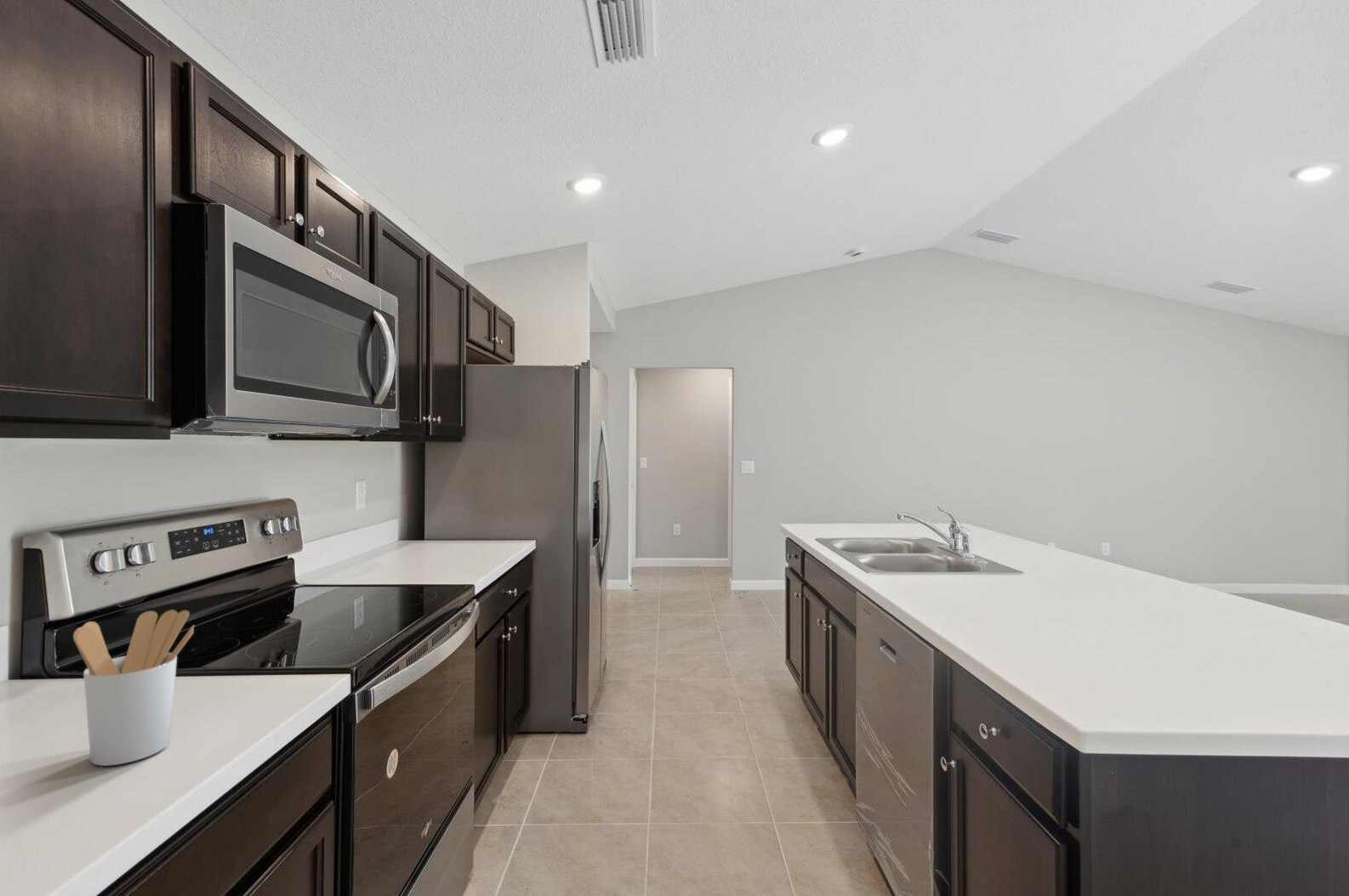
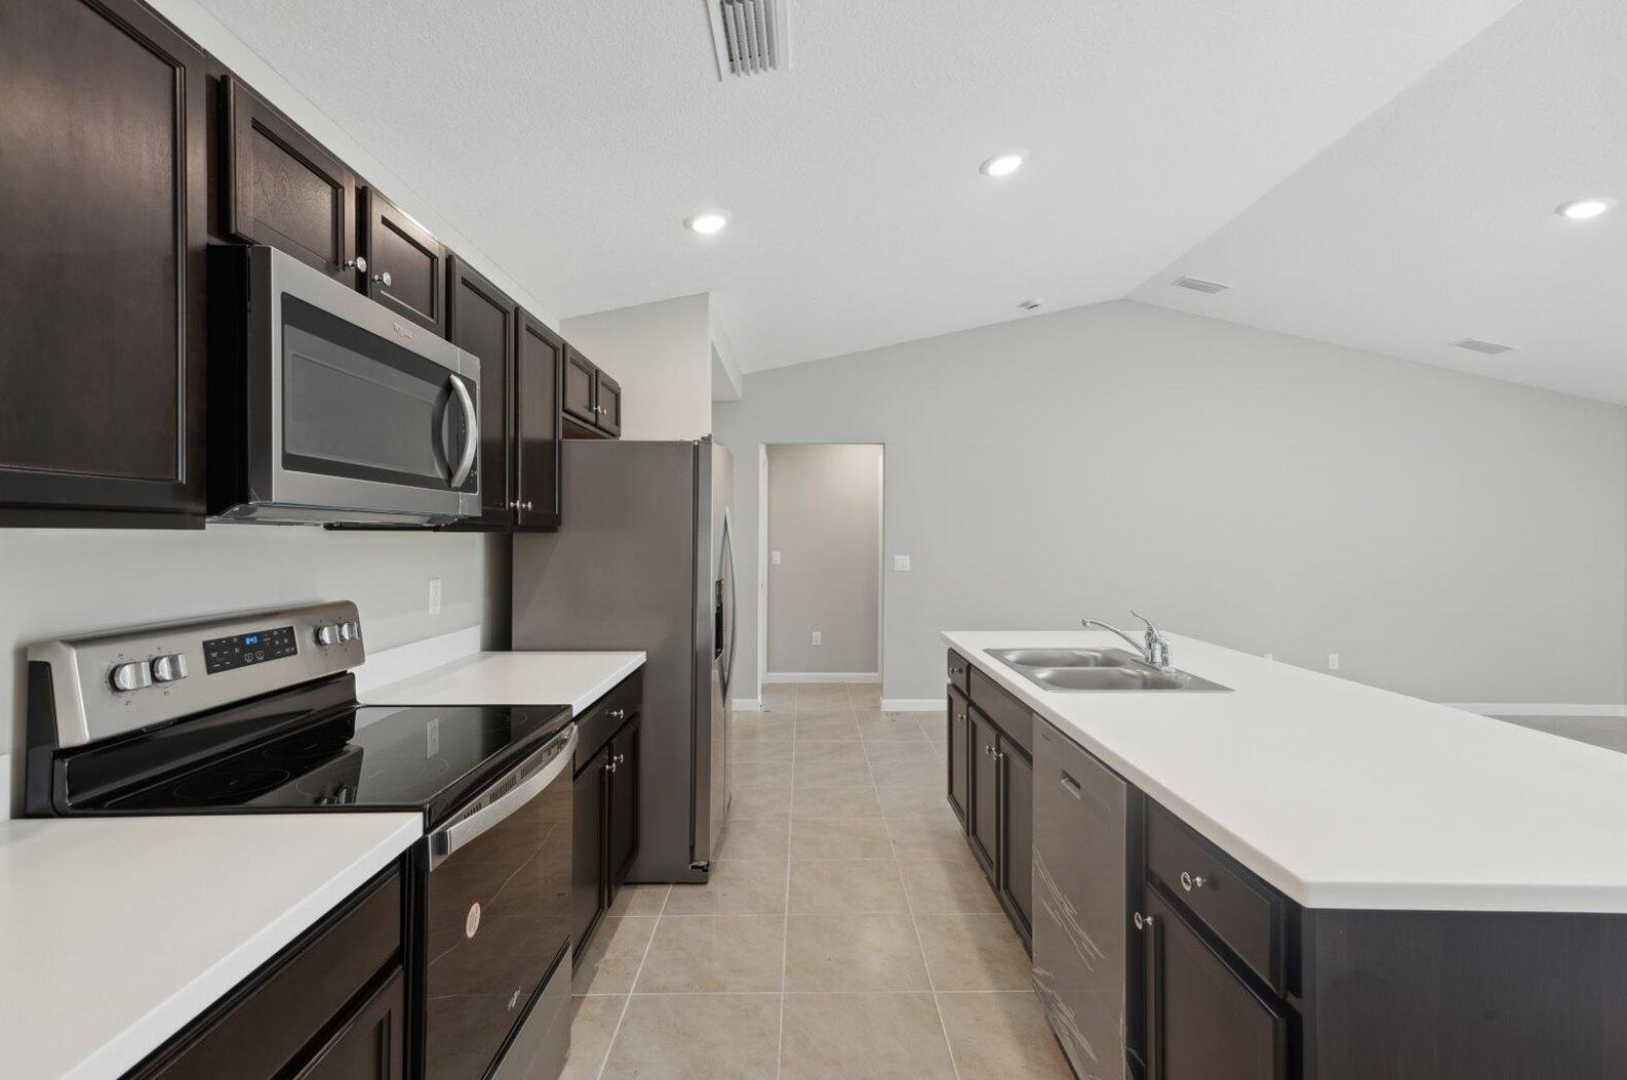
- utensil holder (141, 678)
